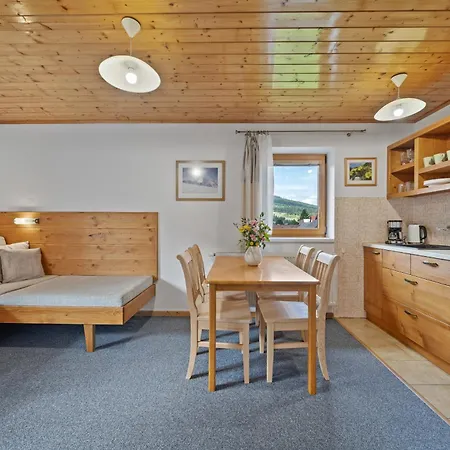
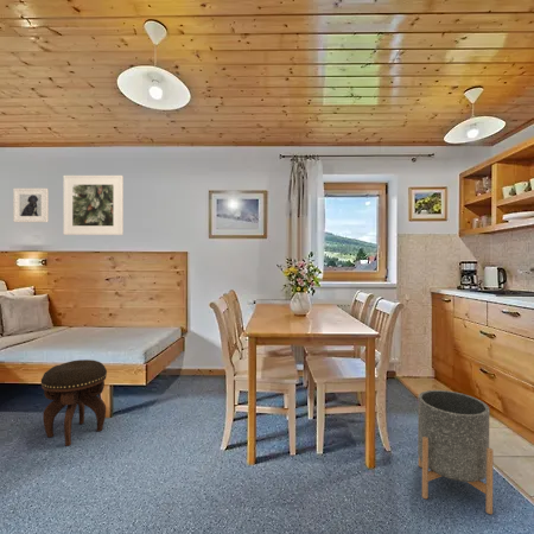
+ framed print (93, 205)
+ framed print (30, 204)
+ footstool (75, 399)
+ planter (451, 444)
